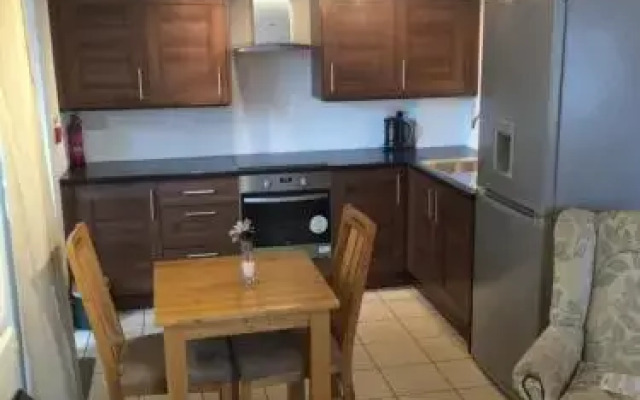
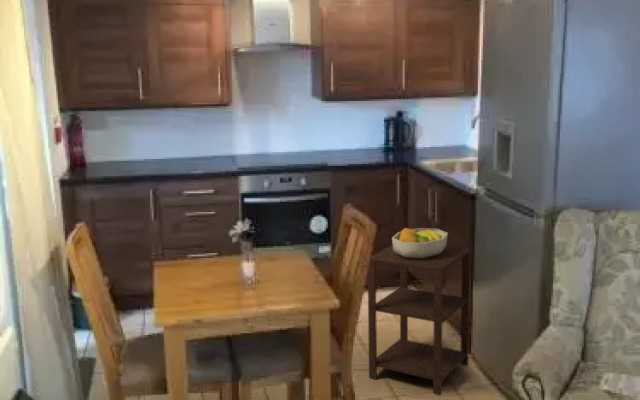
+ side table (419, 313)
+ fruit bowl (420, 239)
